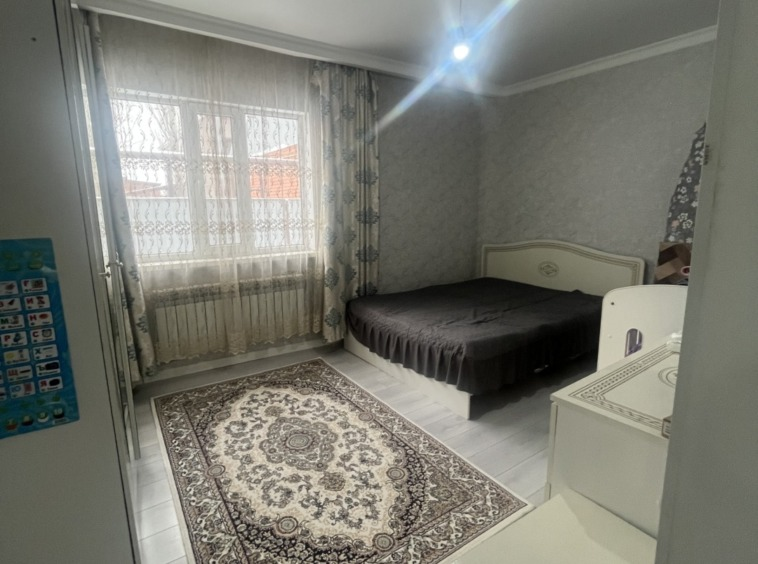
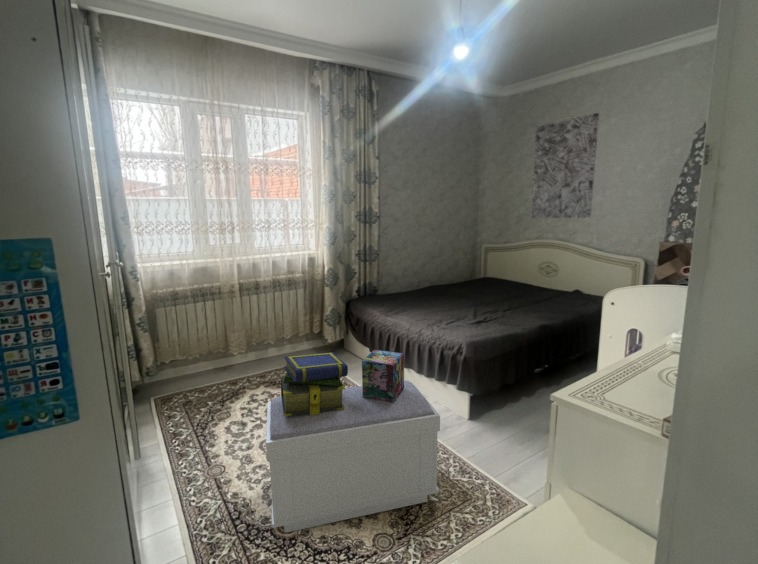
+ wall art (562, 170)
+ bench (351, 447)
+ stack of books (313, 380)
+ decorative box (383, 375)
